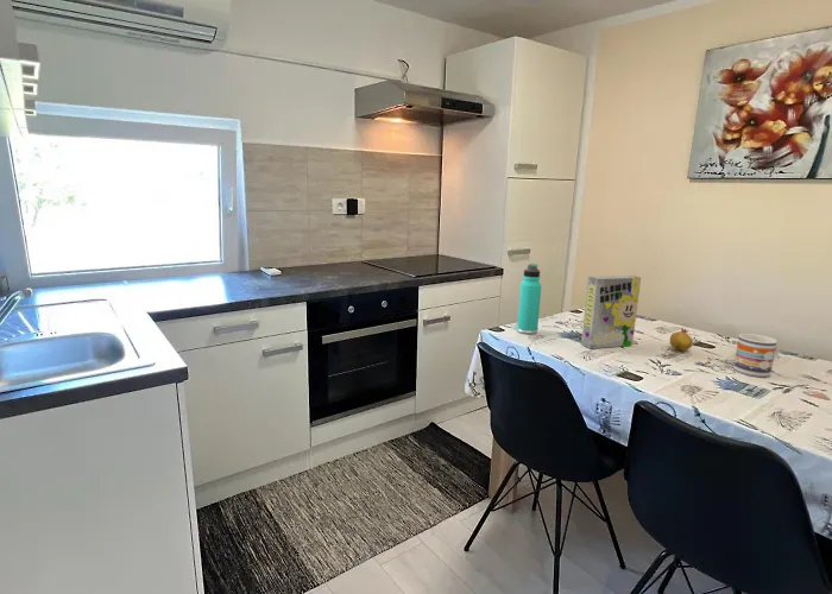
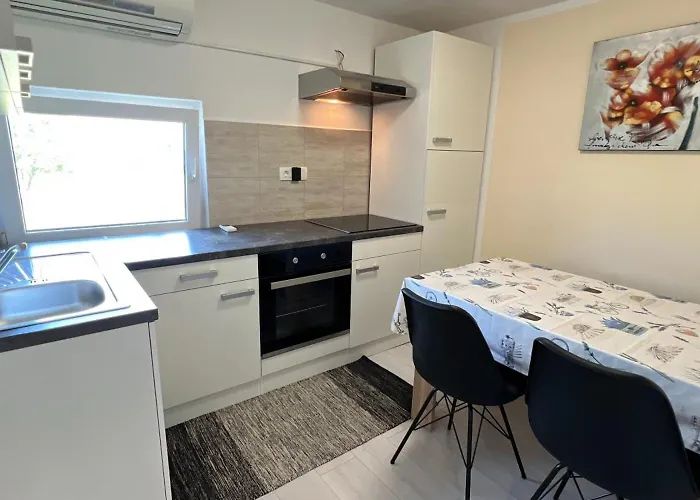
- mug (758, 354)
- thermos bottle (529, 298)
- cereal box (610, 310)
- fruit (680, 339)
